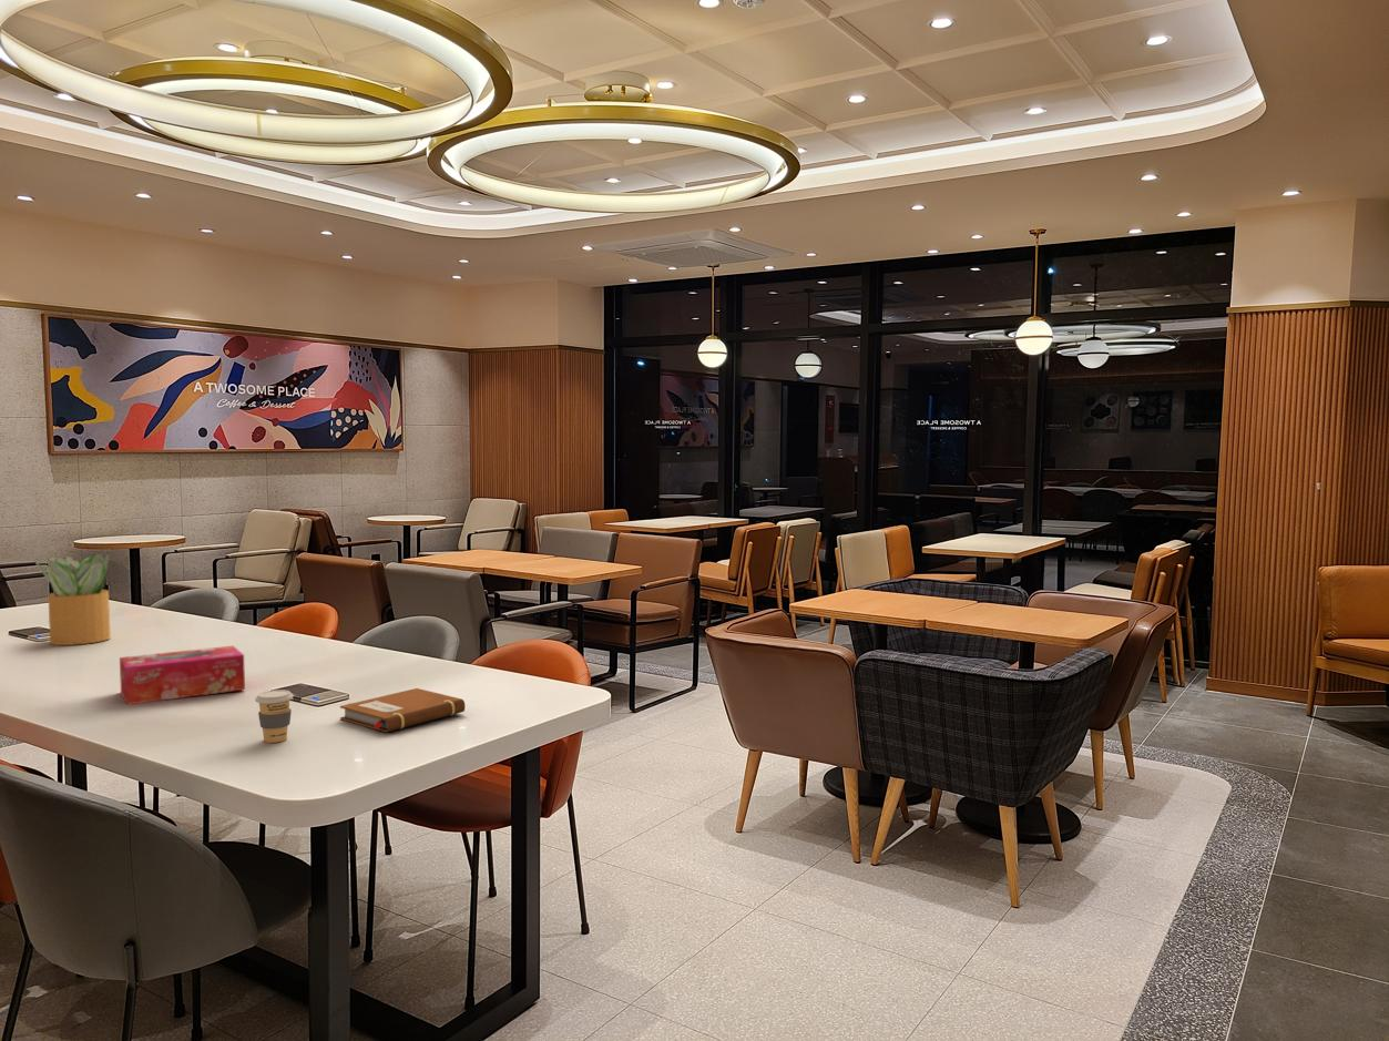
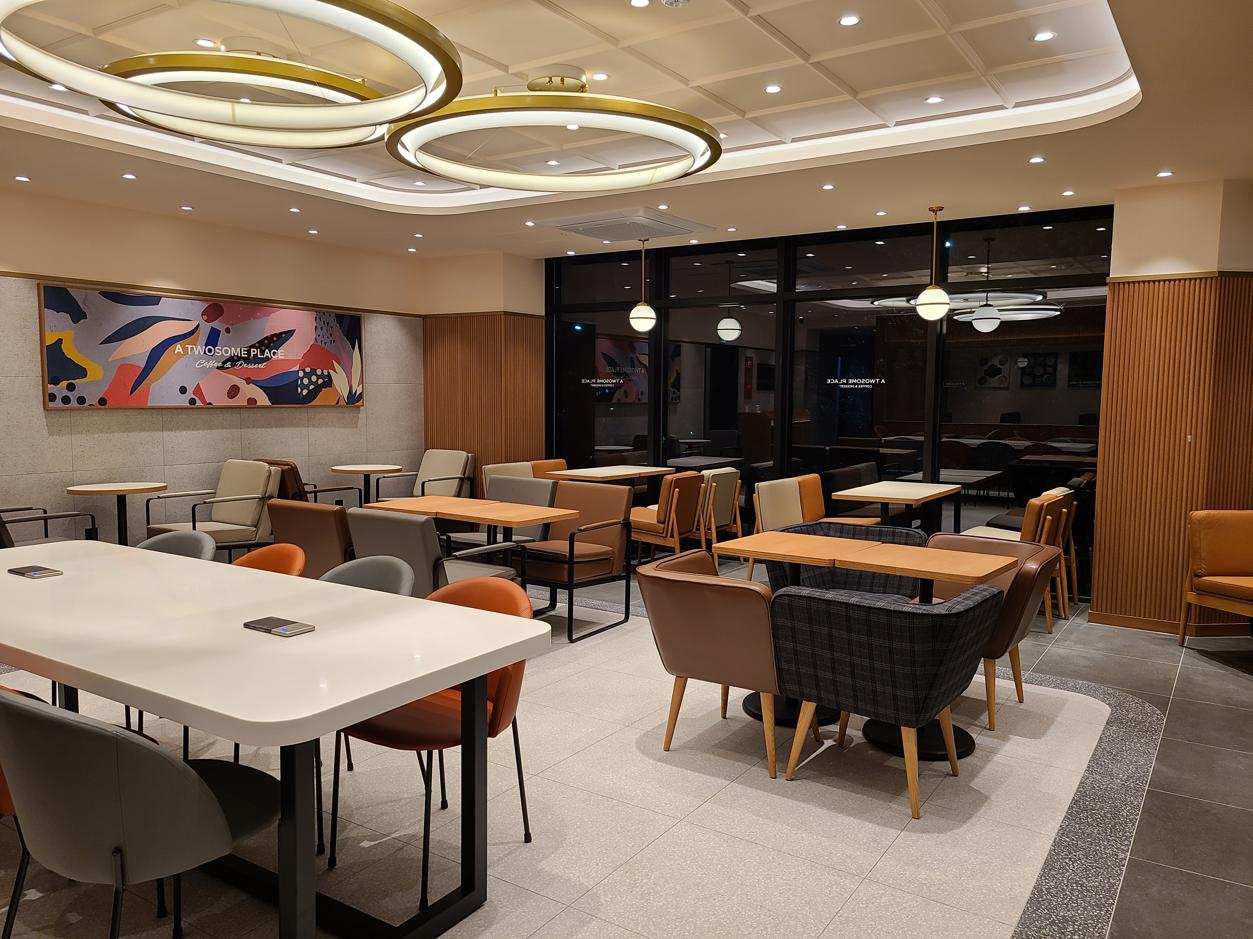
- tissue box (182, 673)
- potted plant (73, 598)
- notebook (401, 710)
- coffee cup (274, 716)
